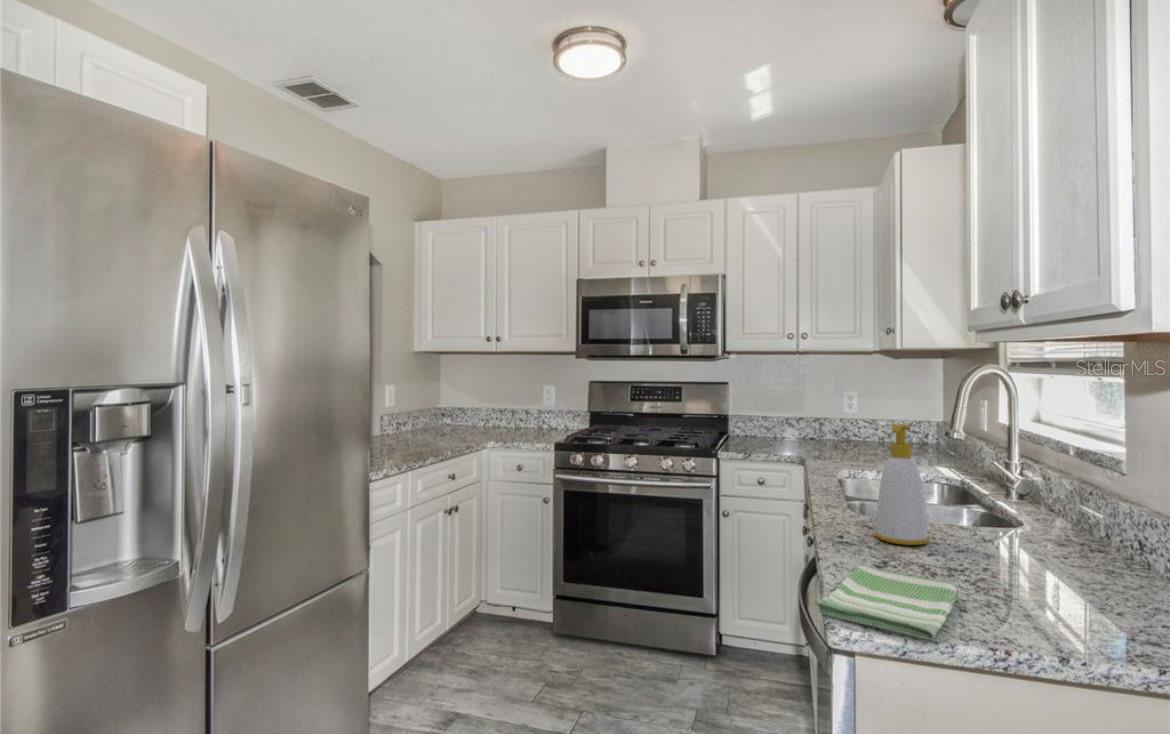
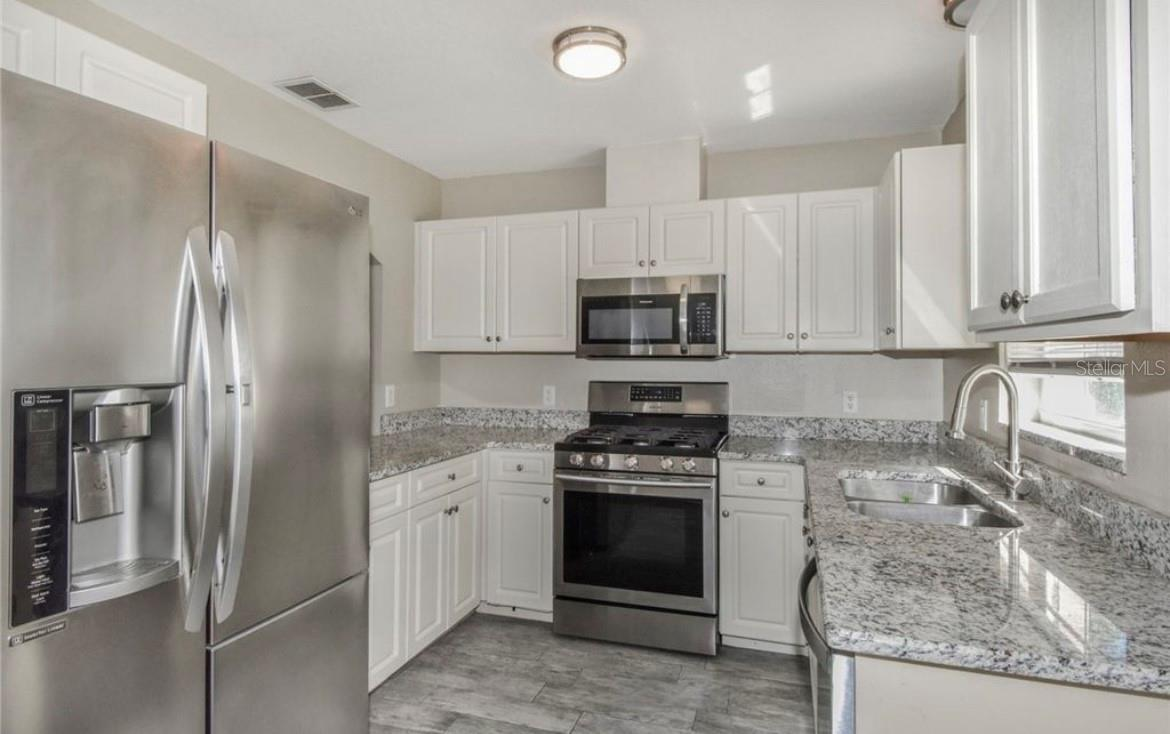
- dish towel (889, 597)
- soap bottle (900, 481)
